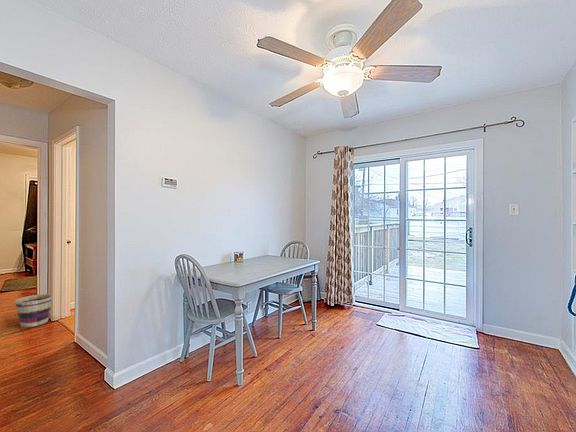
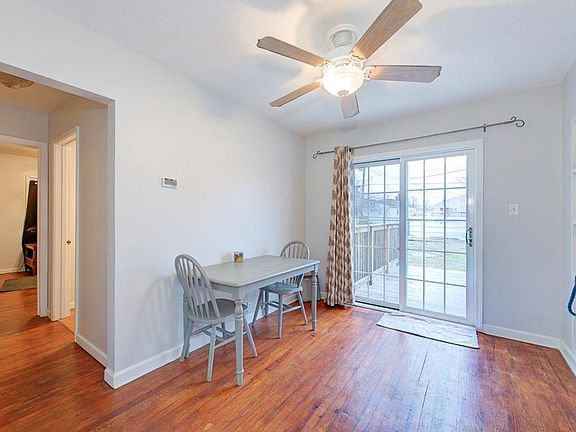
- basket (34, 310)
